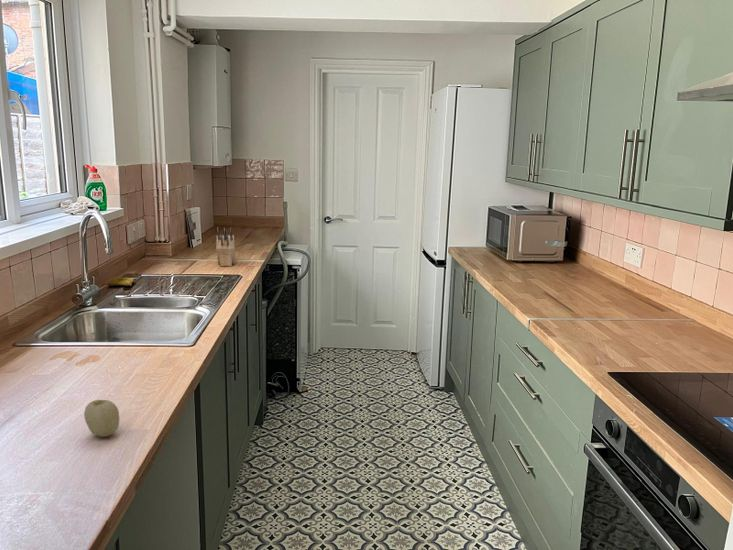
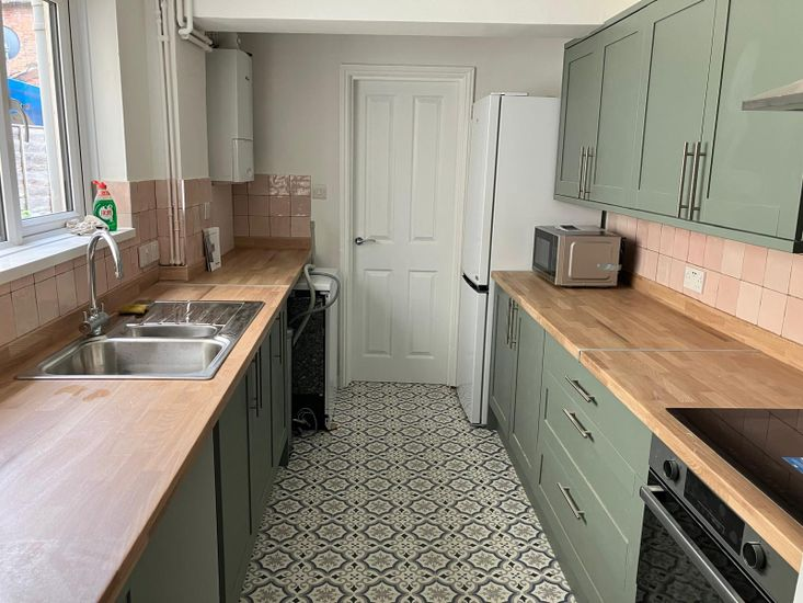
- knife block (225, 244)
- fruit (102, 418)
